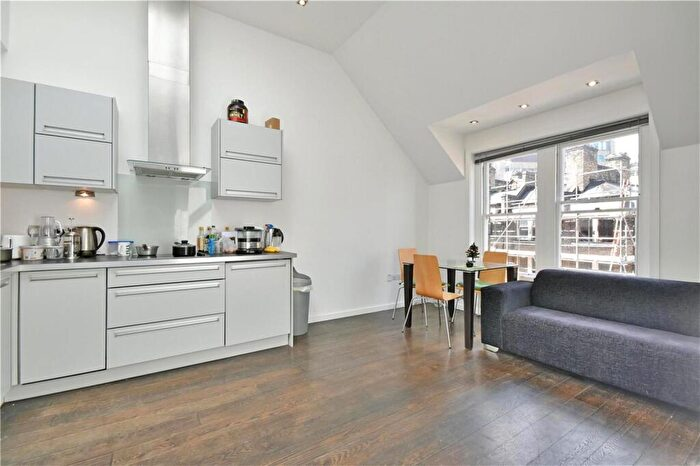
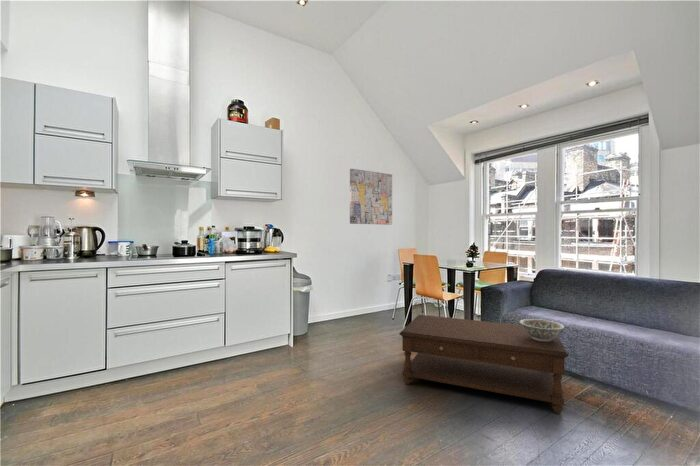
+ coffee table (478, 355)
+ wall art (371, 197)
+ decorative bowl (541, 331)
